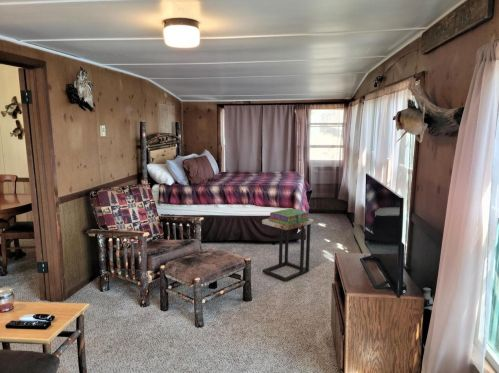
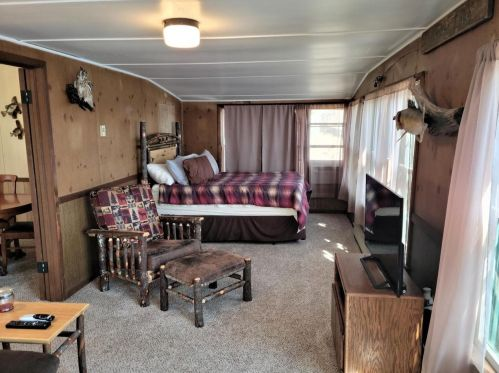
- side table (287, 246)
- stack of books (289, 216)
